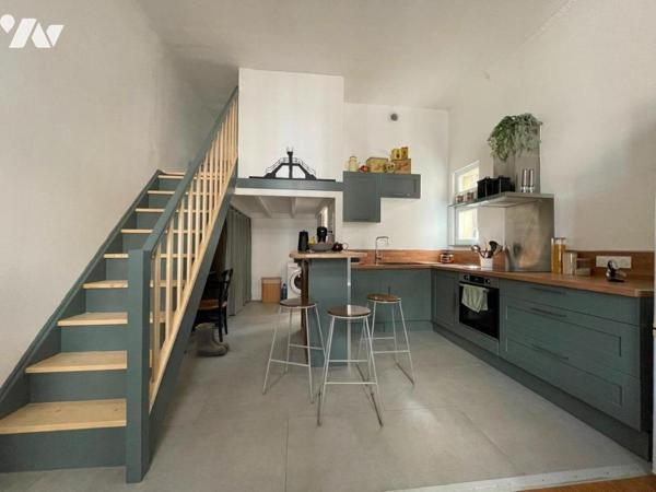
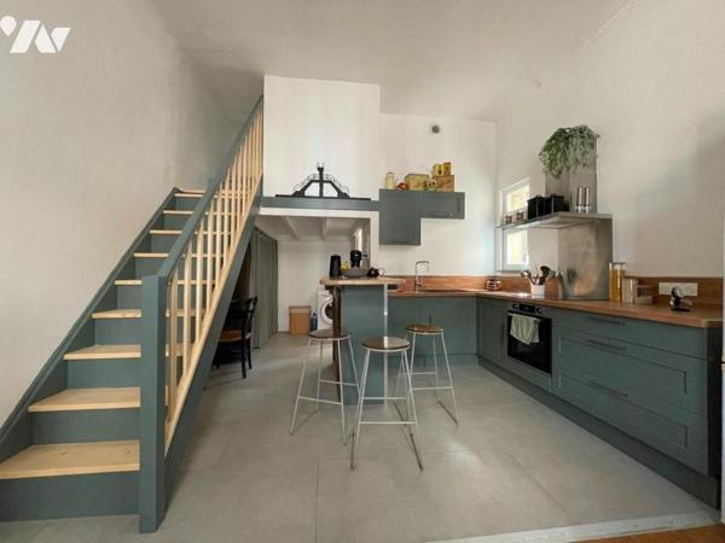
- boots (212, 338)
